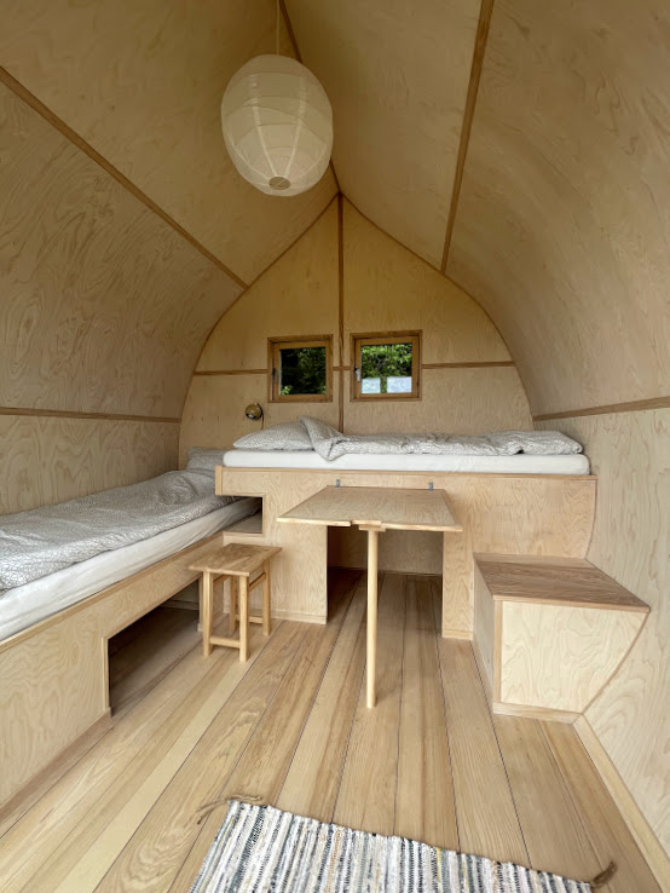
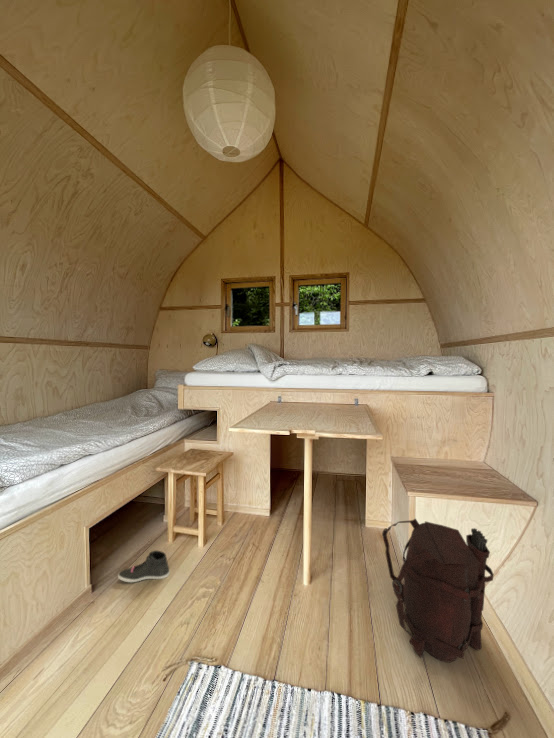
+ backpack (436, 579)
+ sneaker (144, 564)
